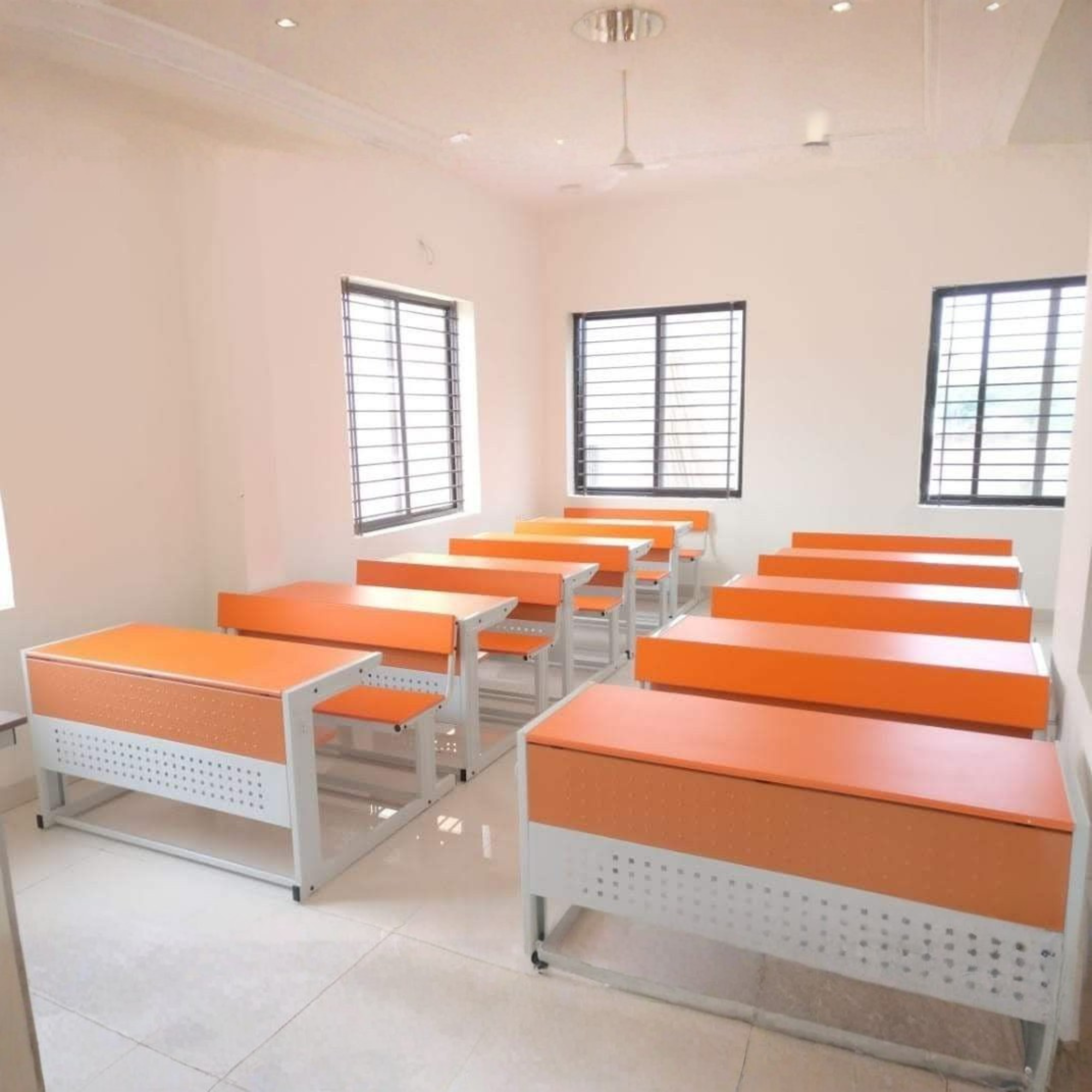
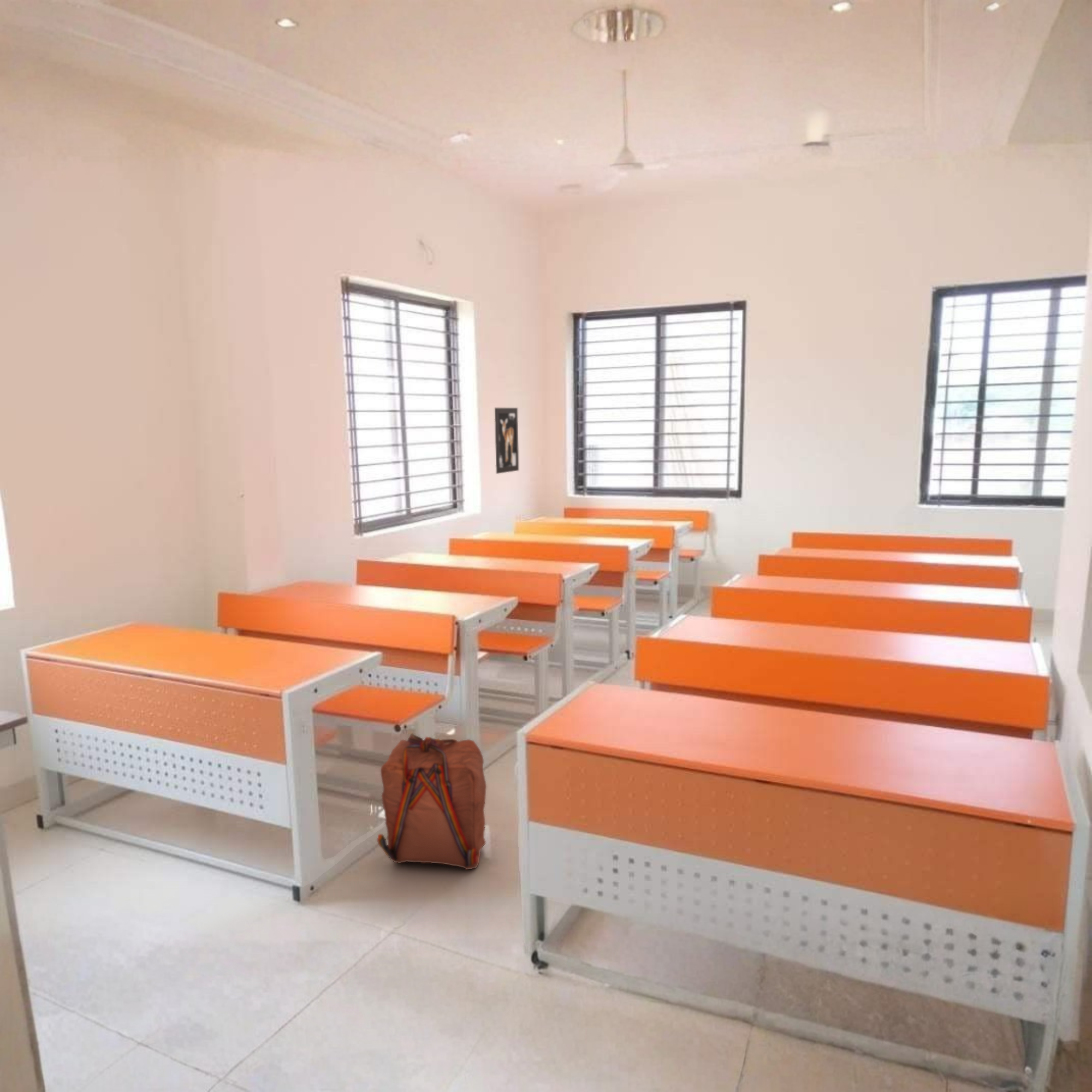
+ wall art (507, 440)
+ backpack (435, 800)
